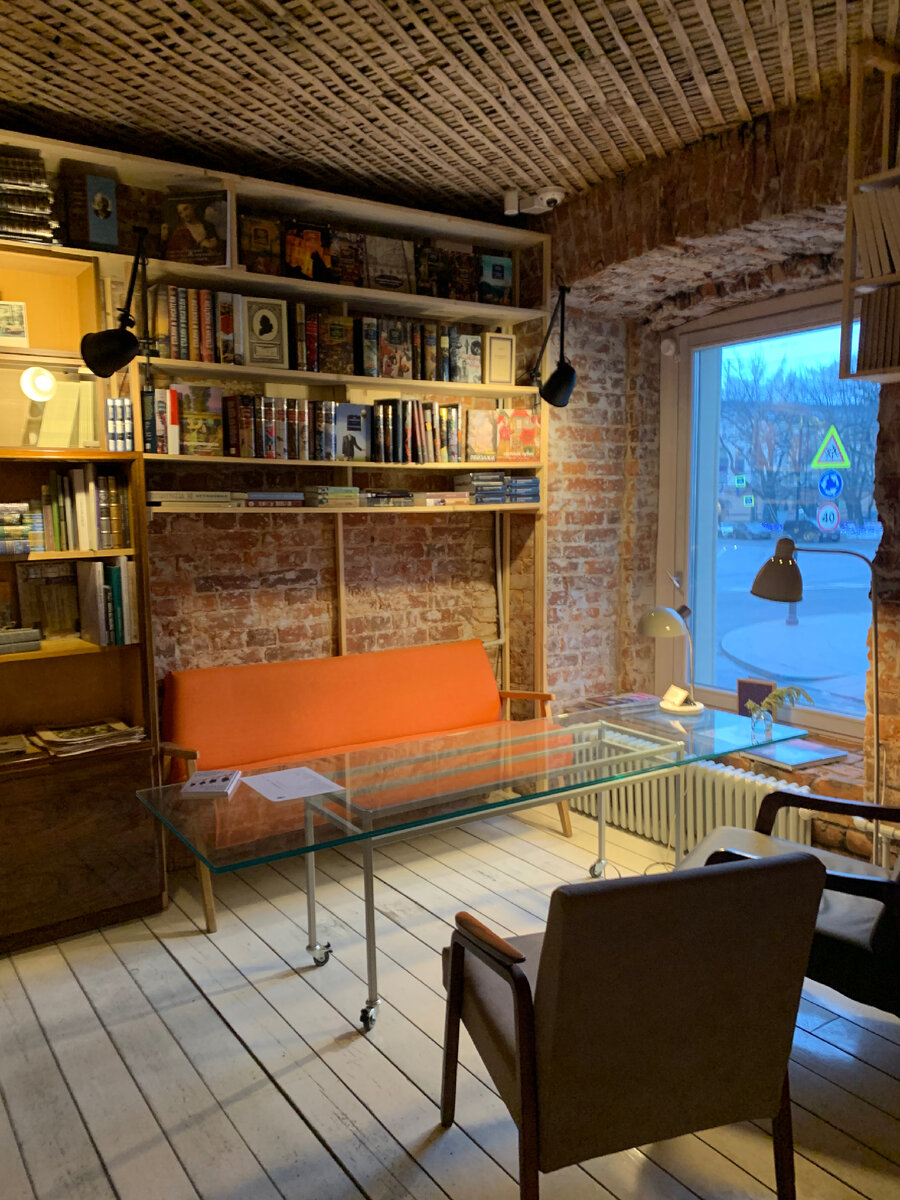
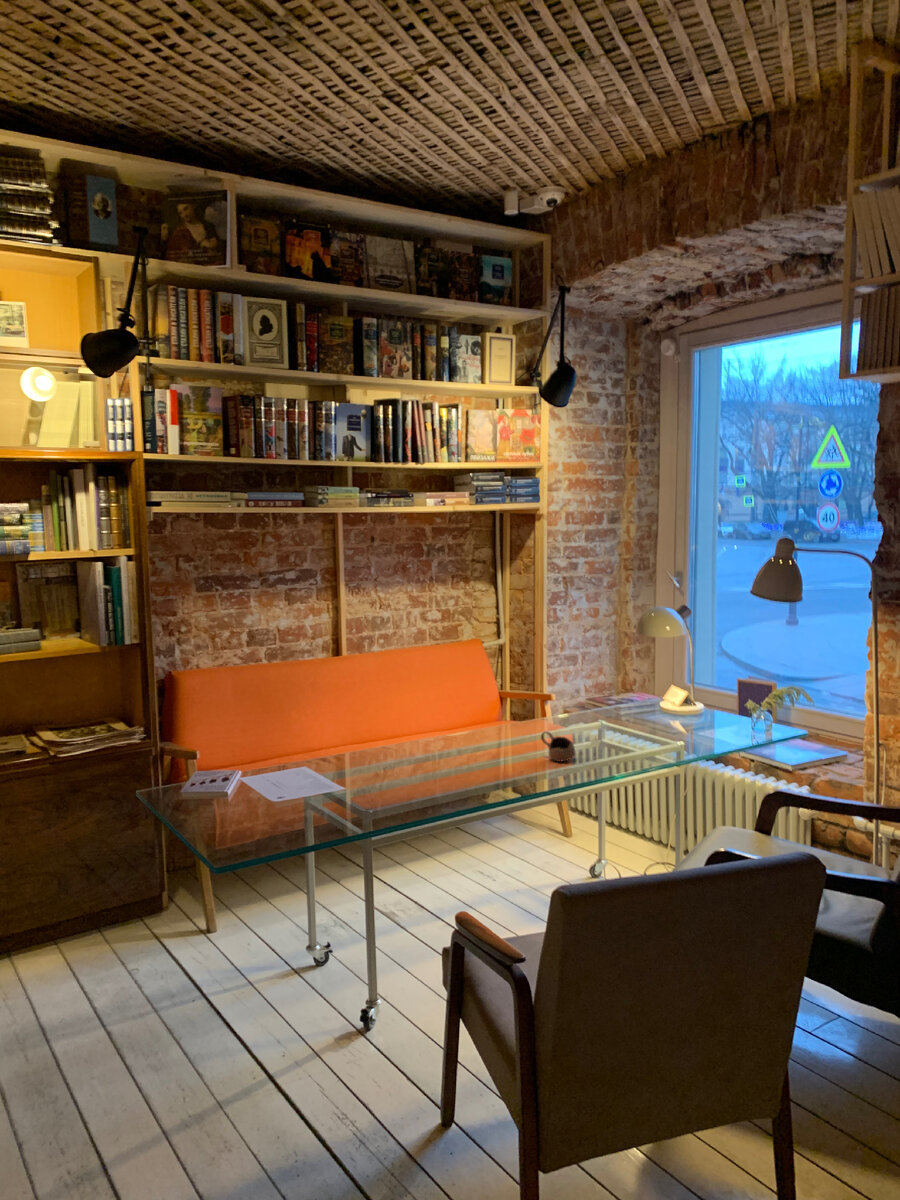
+ cup (559, 745)
